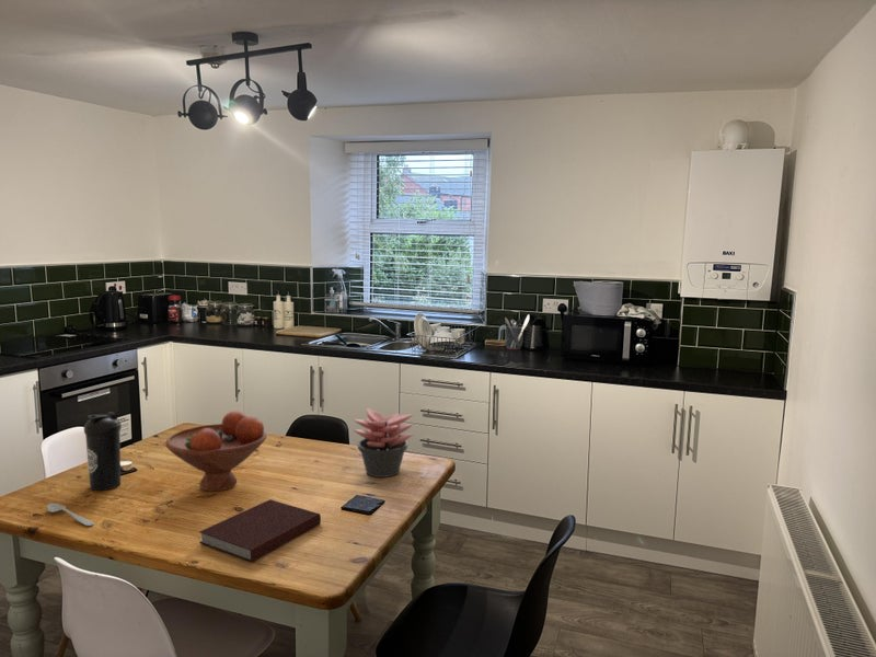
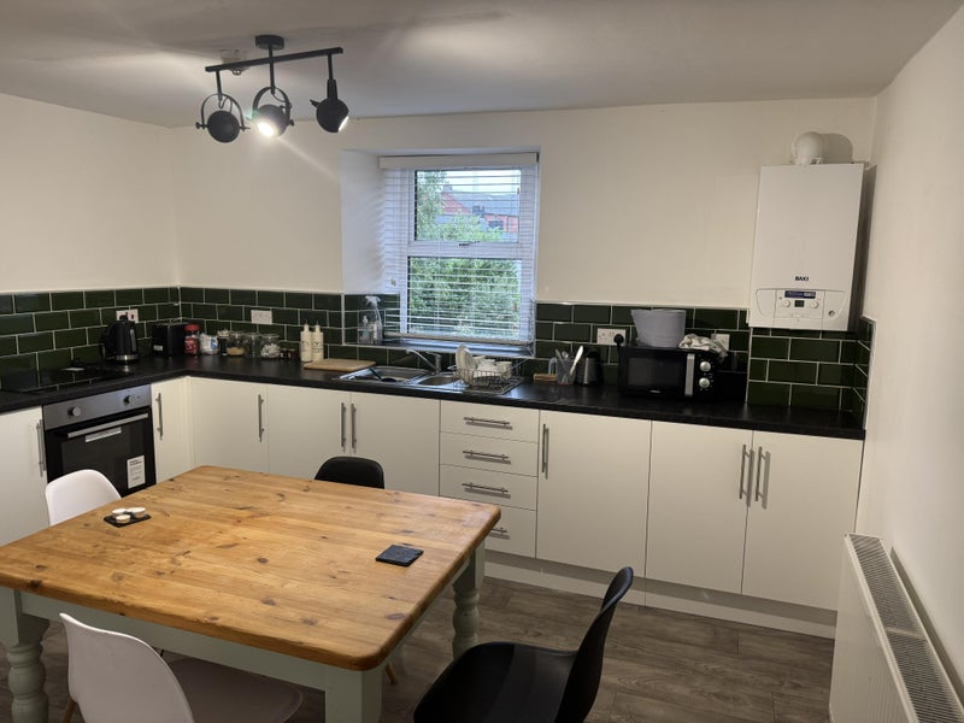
- spoon (70, 514)
- notebook (262, 528)
- water bottle (103, 450)
- fruit bowl (217, 451)
- succulent plant (382, 442)
